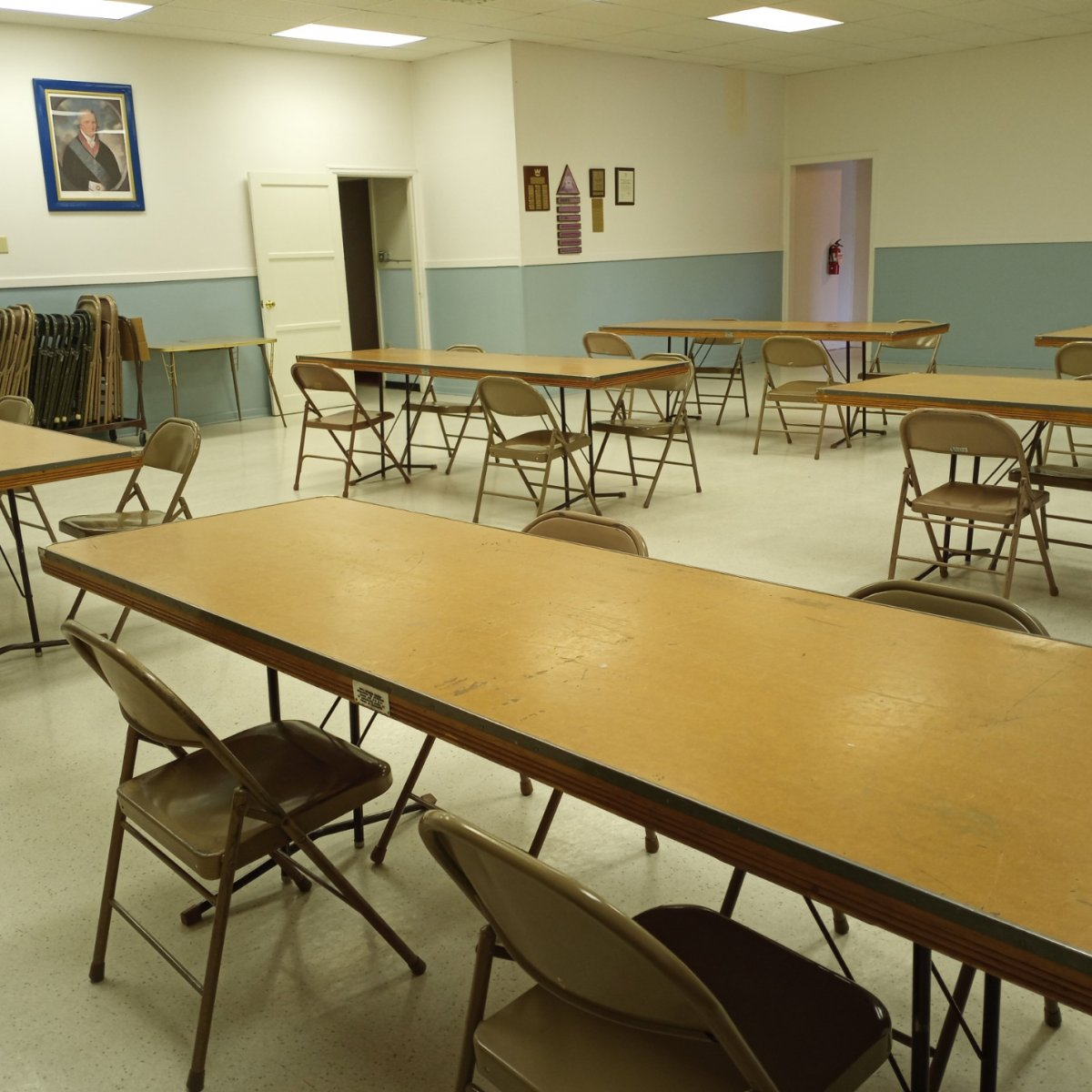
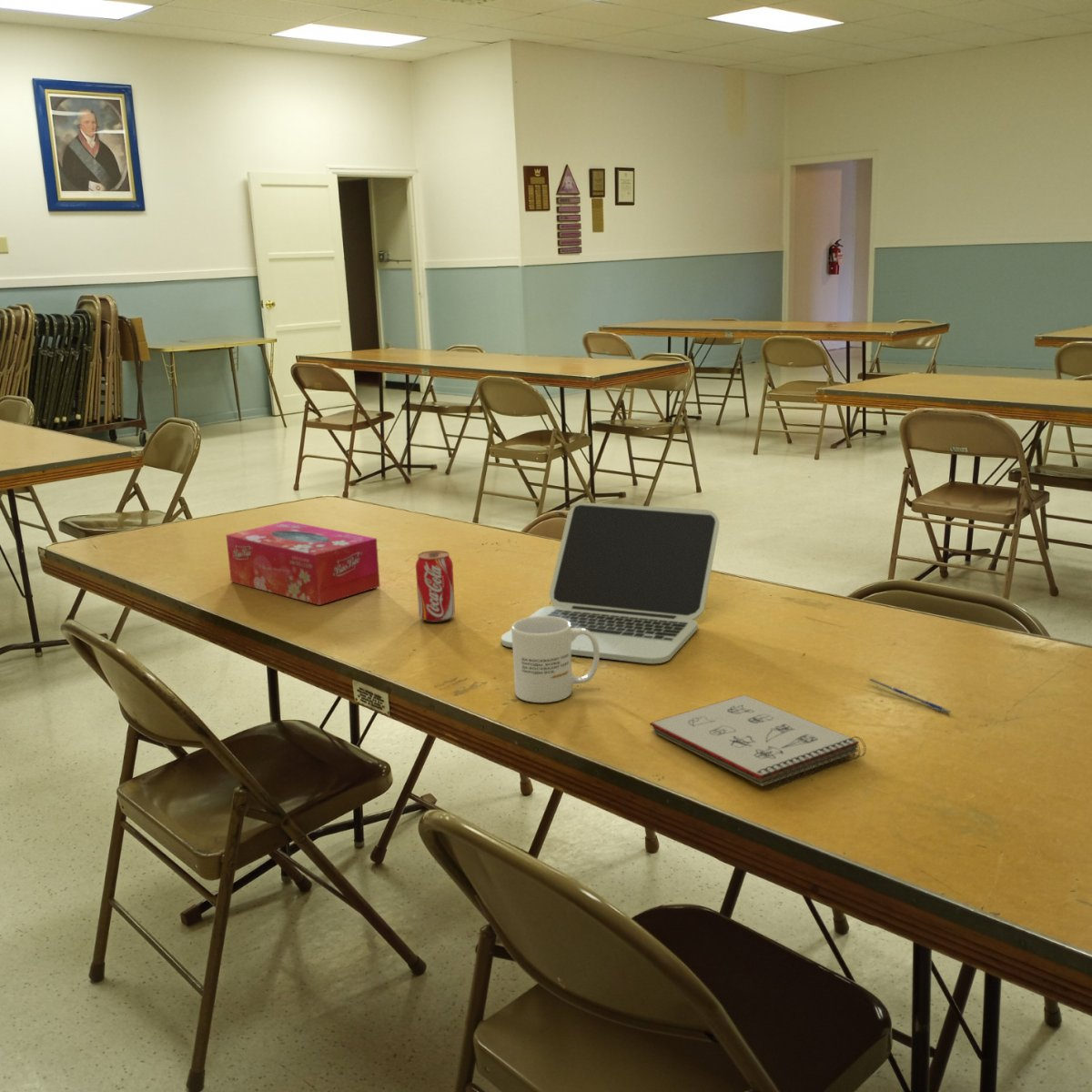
+ notepad (753, 734)
+ laptop (612, 575)
+ mug (551, 656)
+ pen (907, 694)
+ beverage can (435, 586)
+ tissue box (302, 560)
